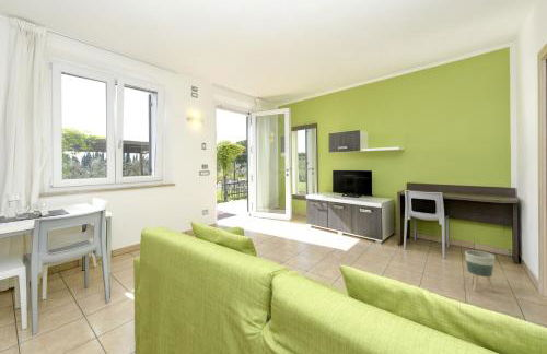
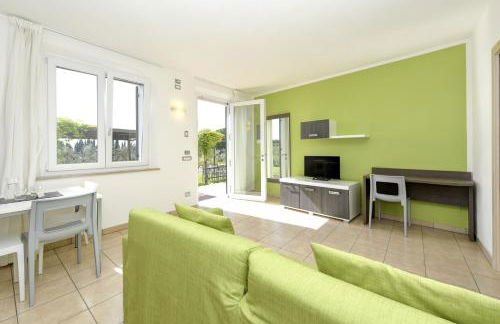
- planter (479, 271)
